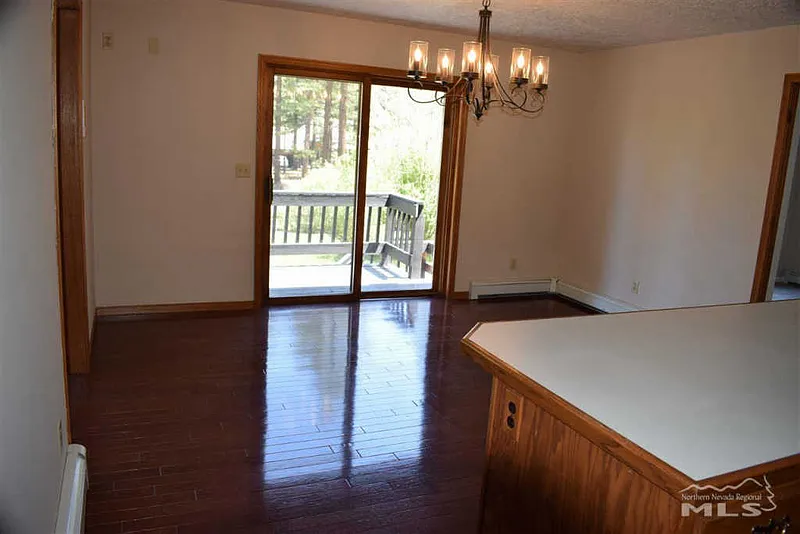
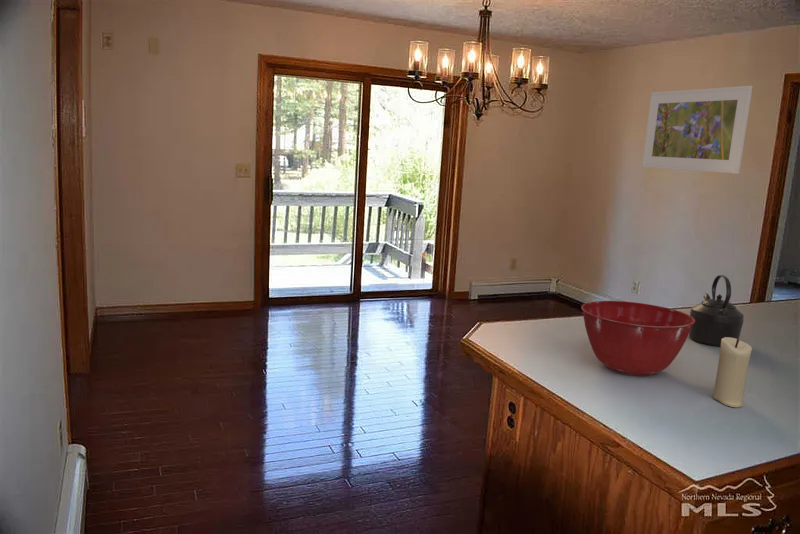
+ candle (733, 370)
+ kettle (714, 305)
+ mixing bowl (633, 339)
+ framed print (692, 130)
